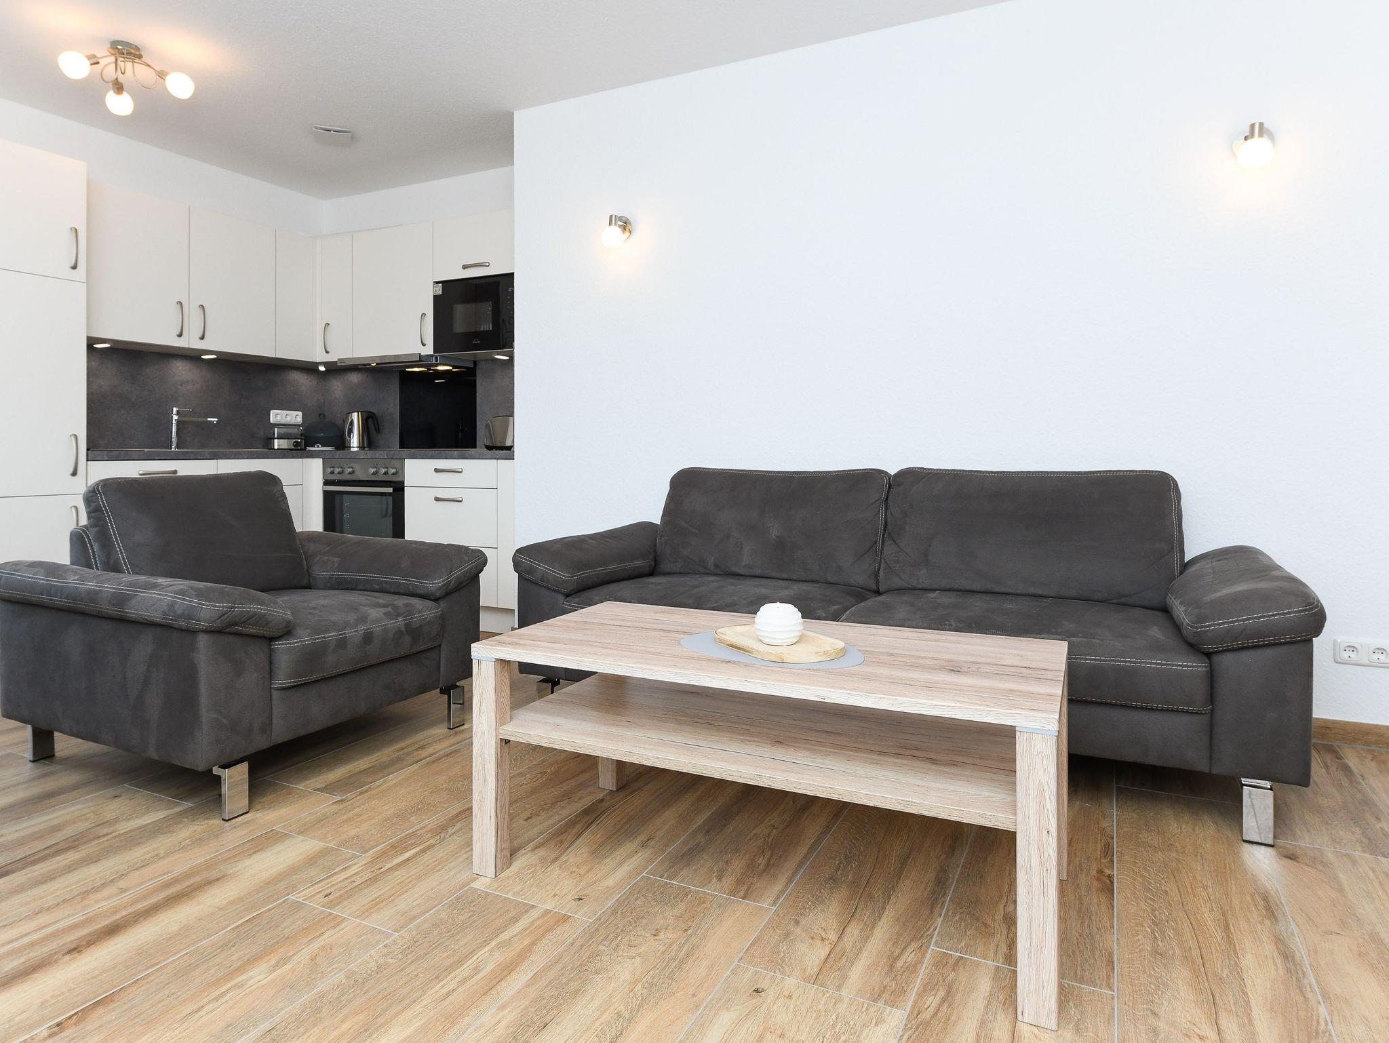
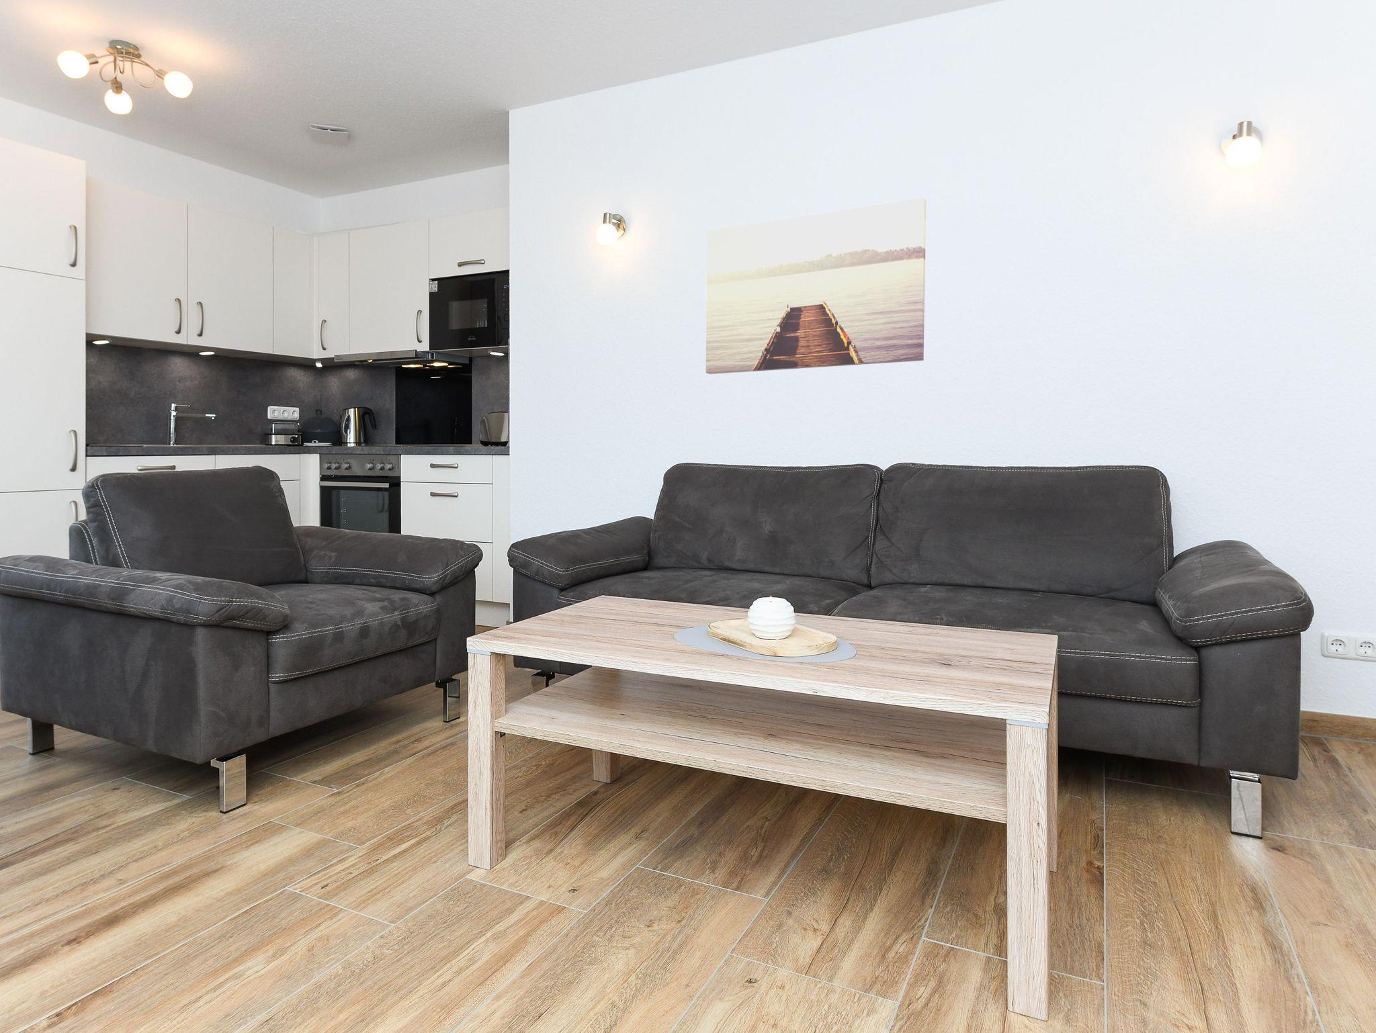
+ wall art (808, 292)
